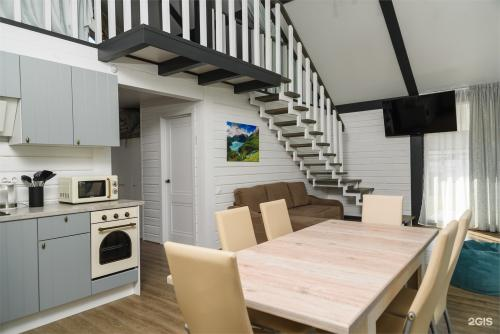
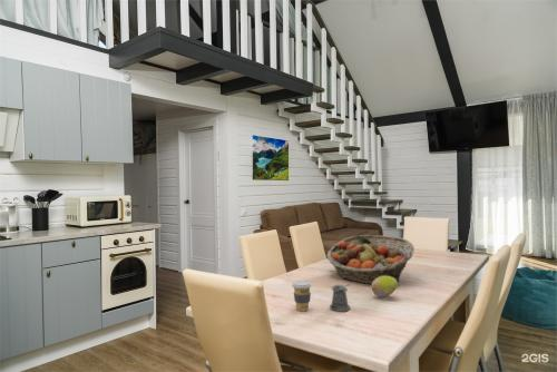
+ fruit (384, 286)
+ fruit basket (369, 257)
+ coffee cup (302, 295)
+ pepper shaker (341, 295)
